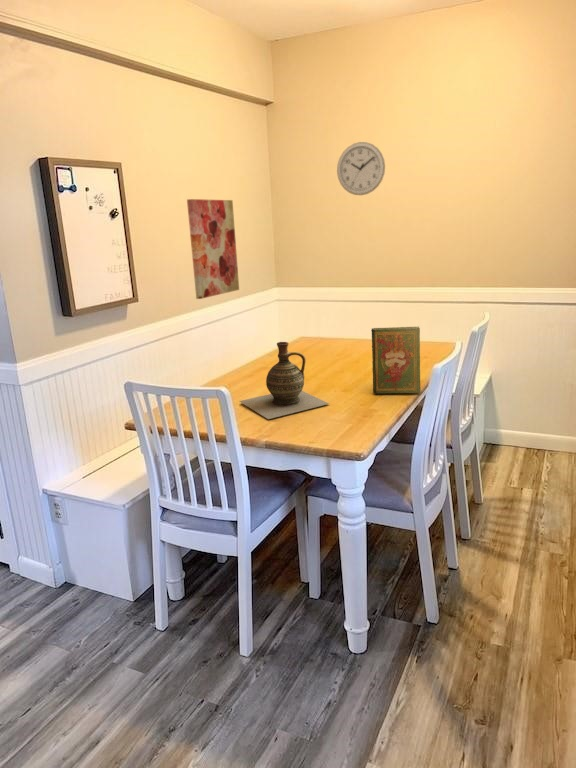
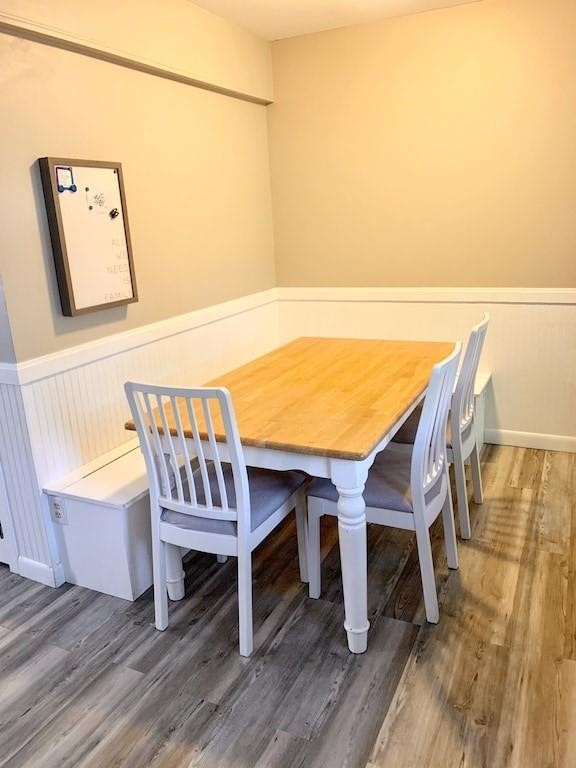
- wall clock (360, 168)
- ceramic jug (281, 374)
- book (396, 360)
- wall art (214, 247)
